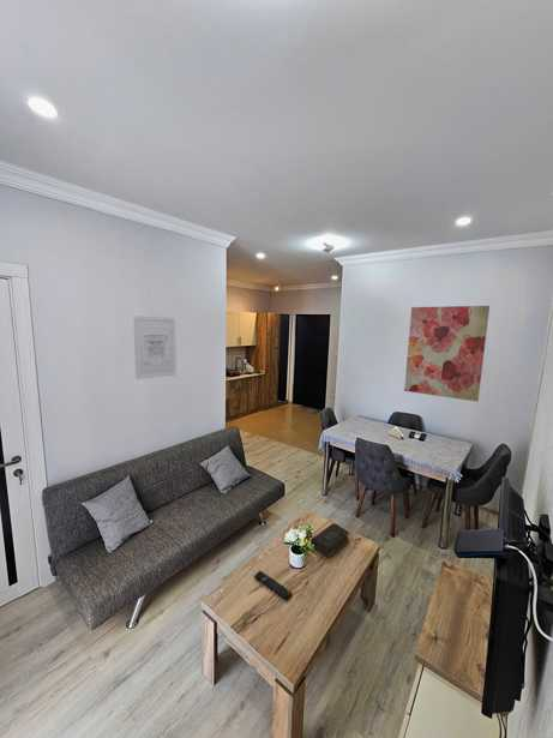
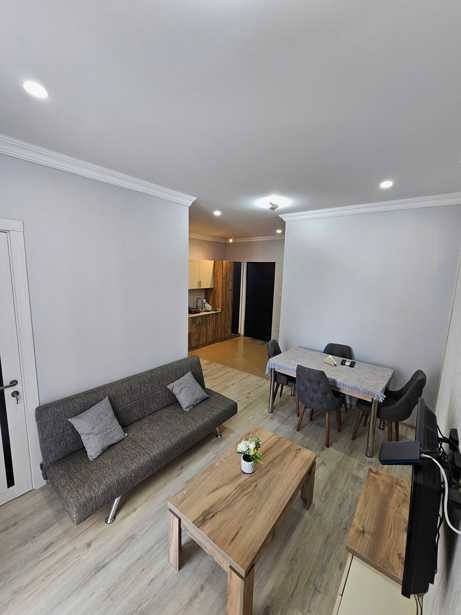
- book (330, 539)
- wall art (156, 347)
- remote control (272, 584)
- wall art (443, 352)
